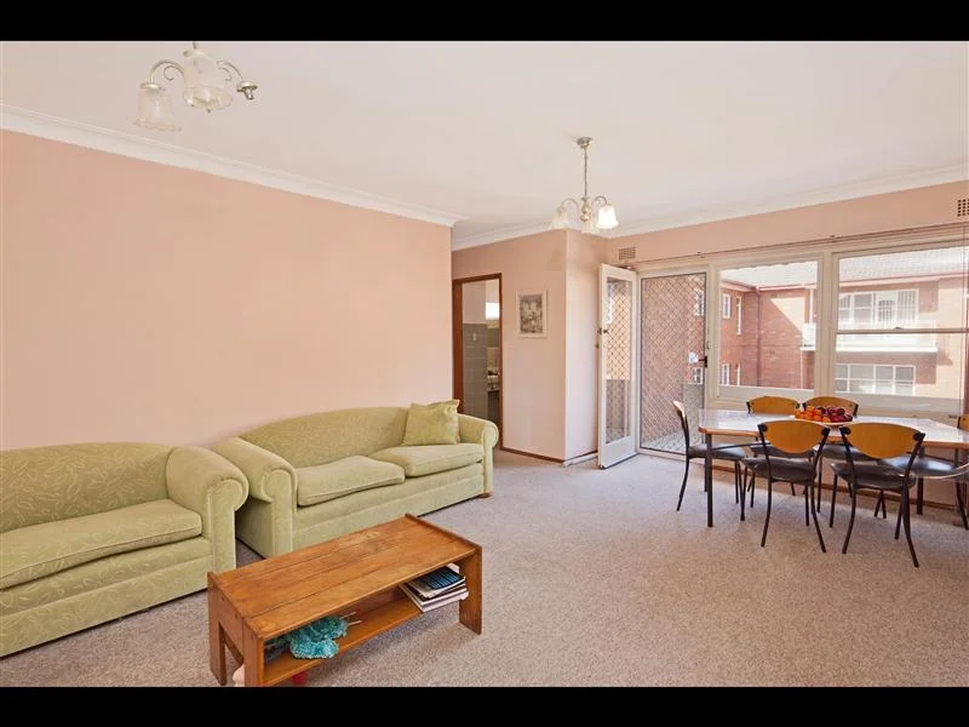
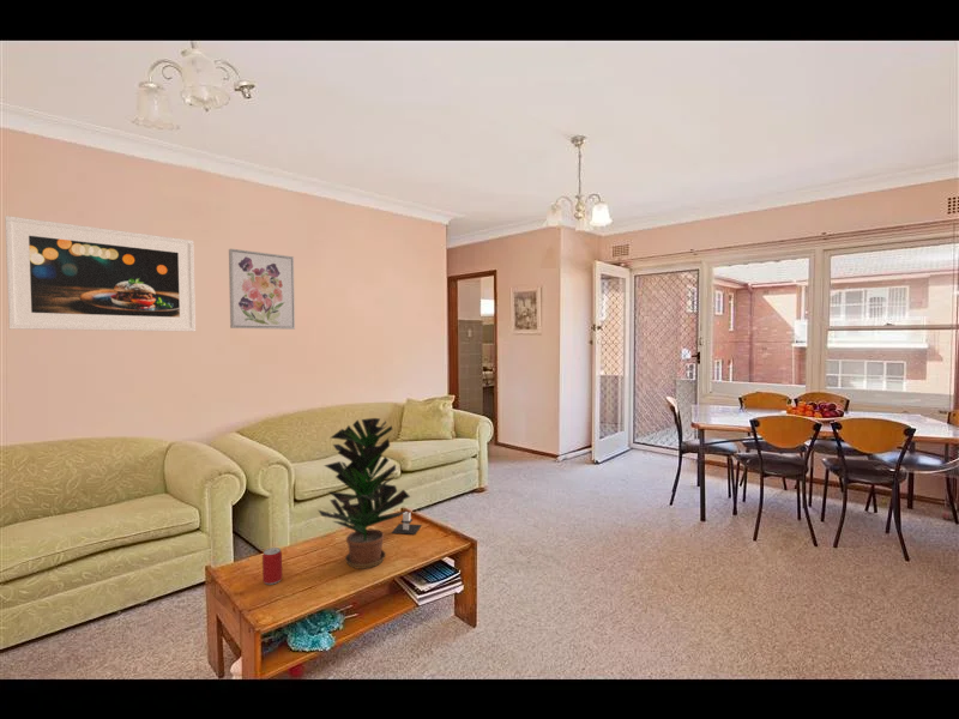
+ beer can (272, 566)
+ architectural model (406, 520)
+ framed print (110, 279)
+ potted plant (366, 493)
+ wall art (263, 290)
